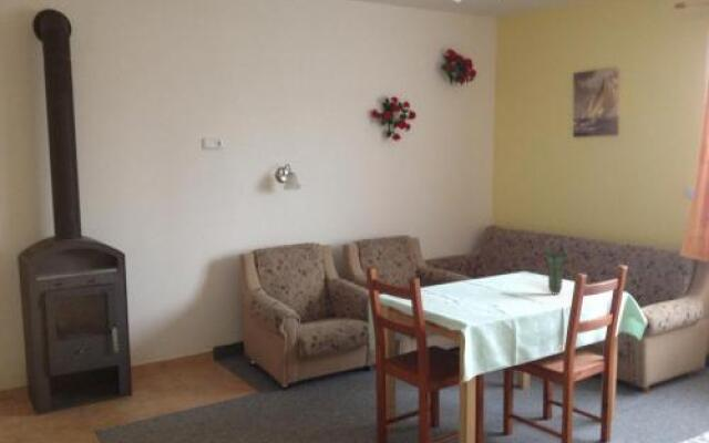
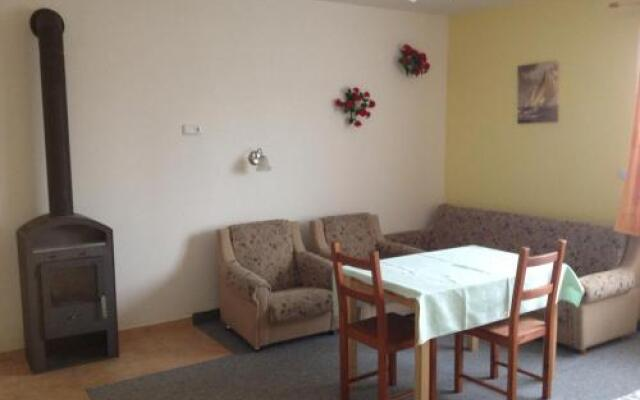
- vase (553, 264)
